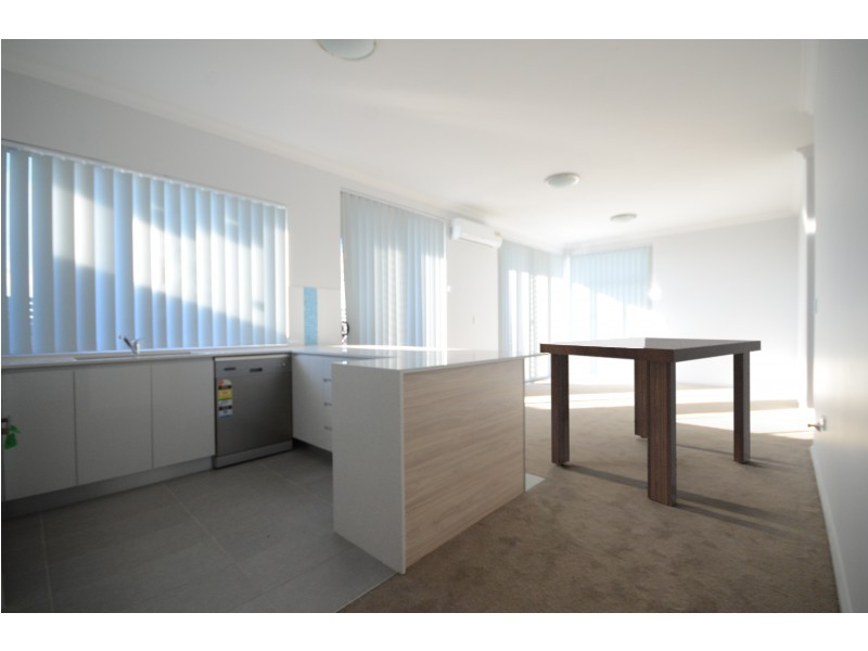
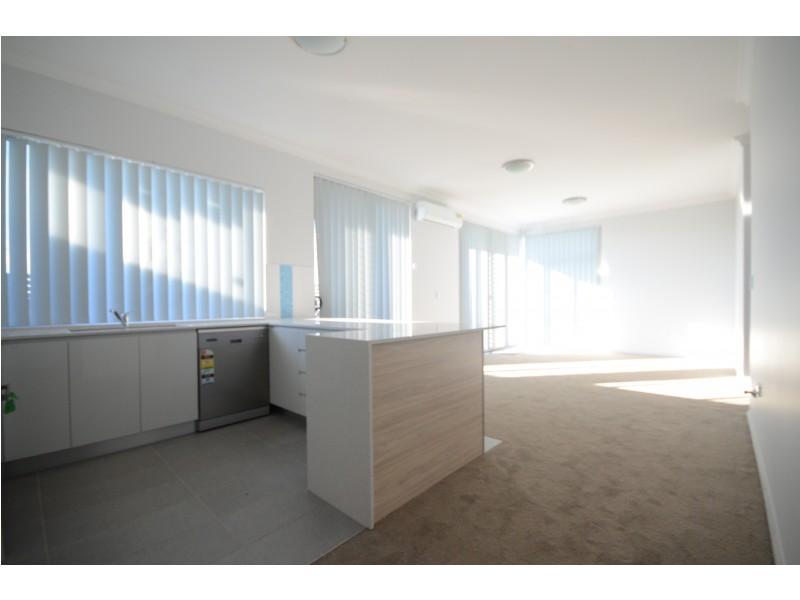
- dining table (651, 403)
